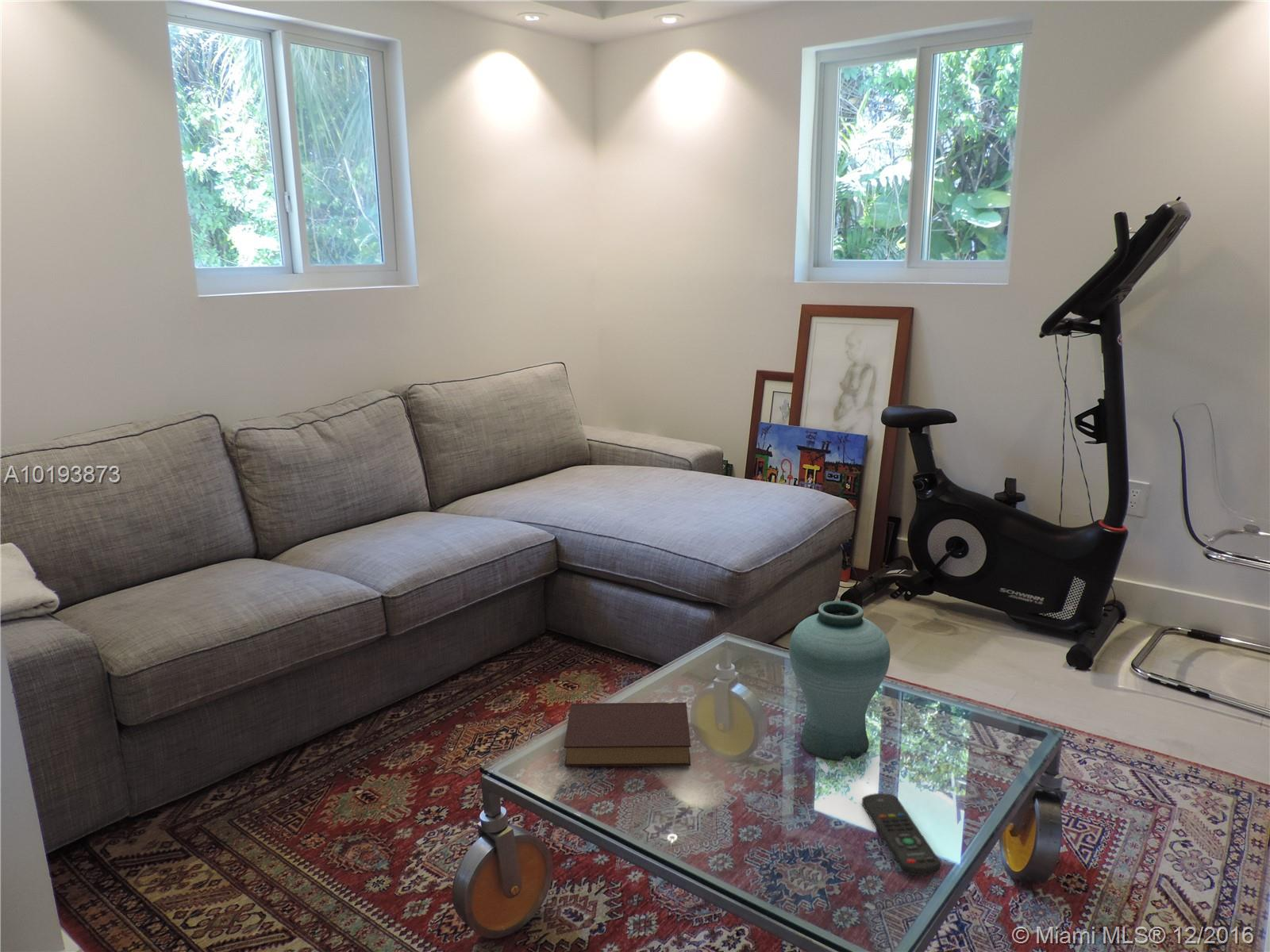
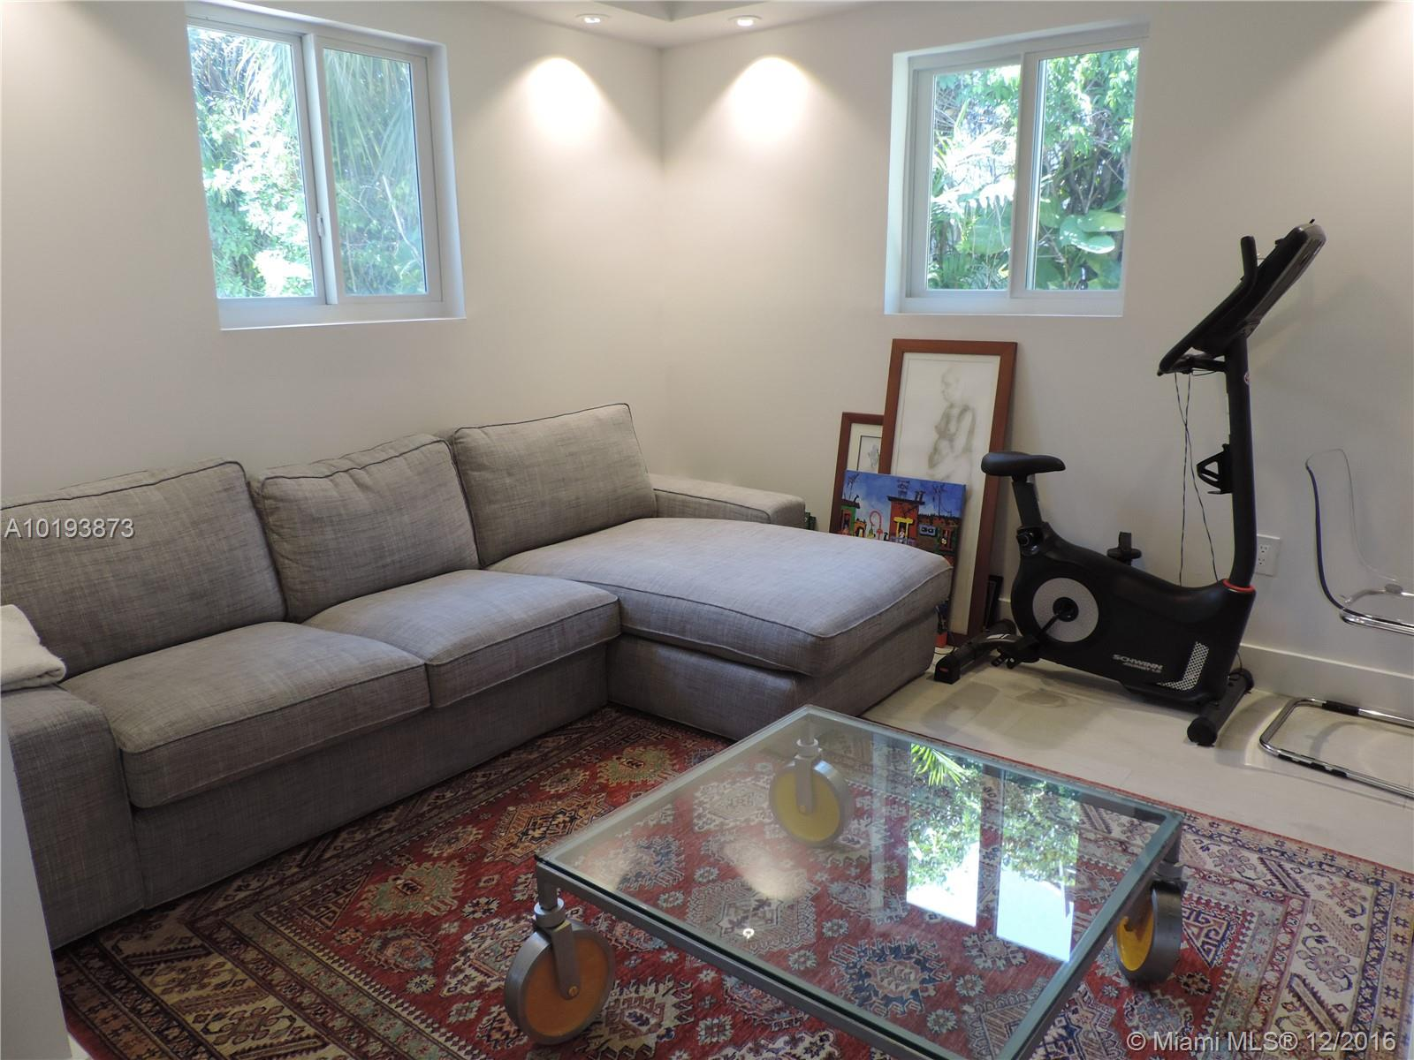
- remote control (899, 831)
- book (628, 732)
- vase (837, 677)
